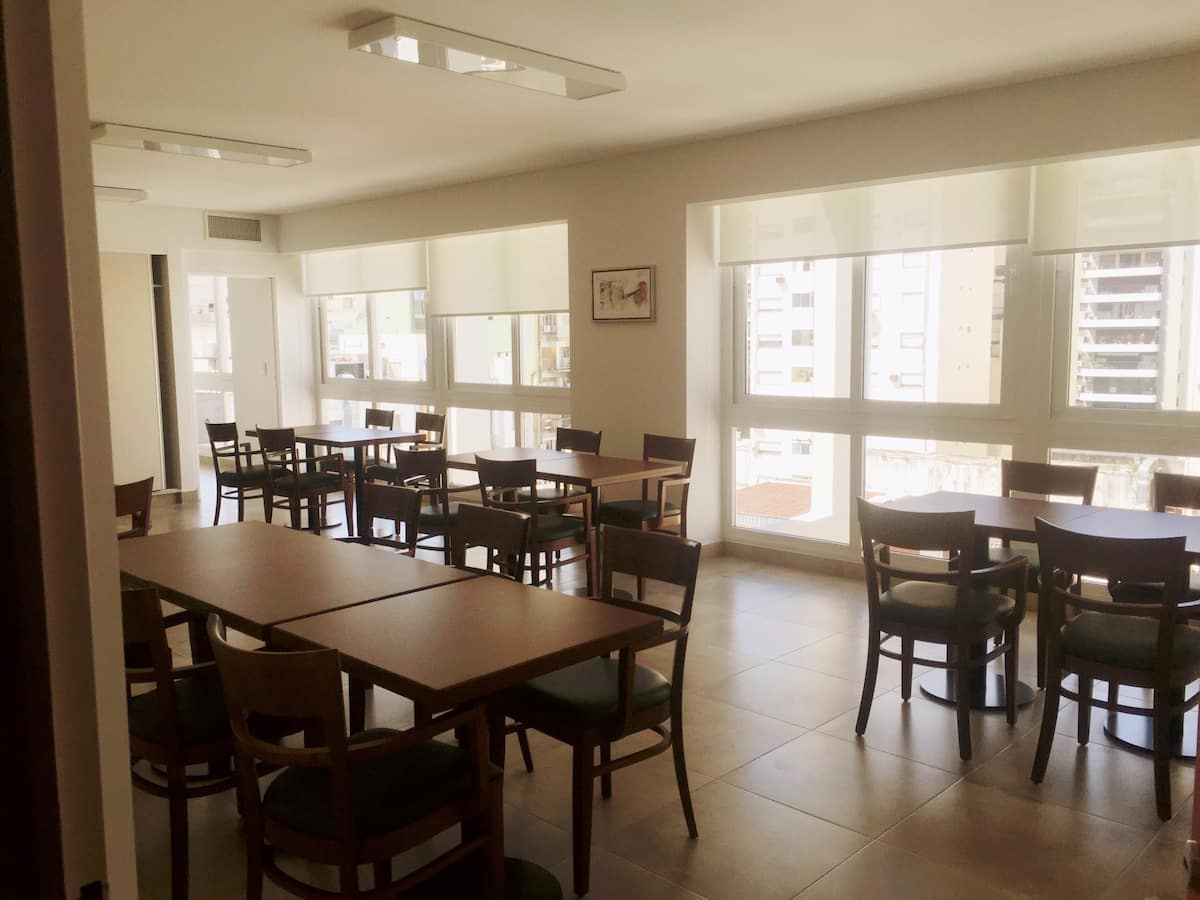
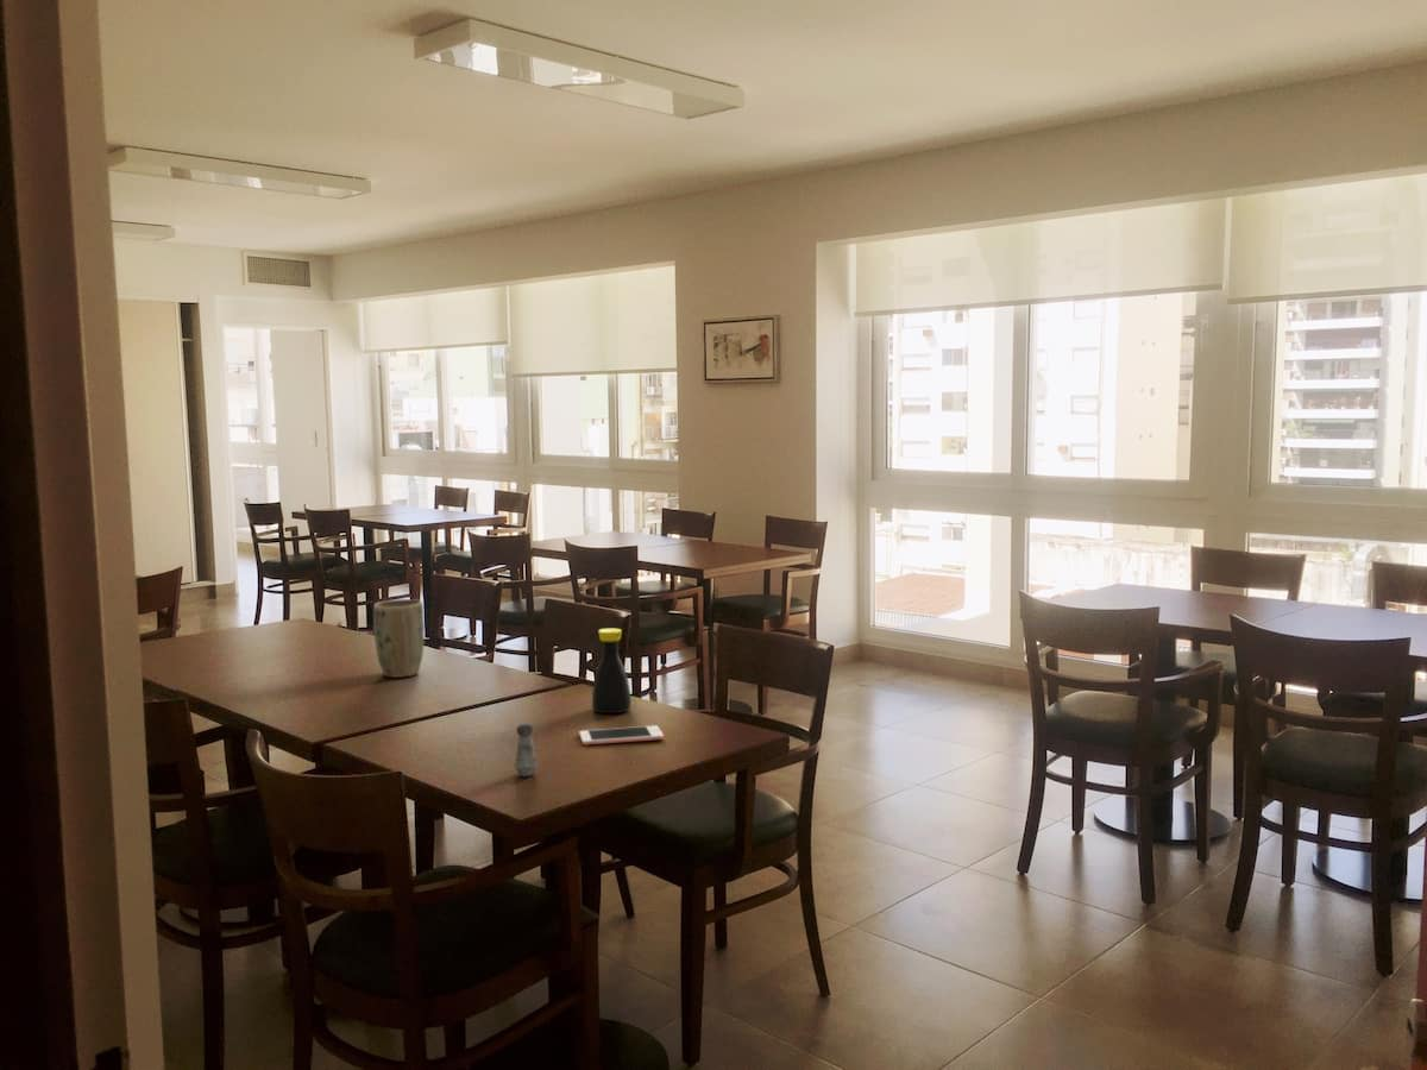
+ salt shaker (524, 749)
+ cell phone (621, 735)
+ plant pot (400, 638)
+ bottle (610, 669)
